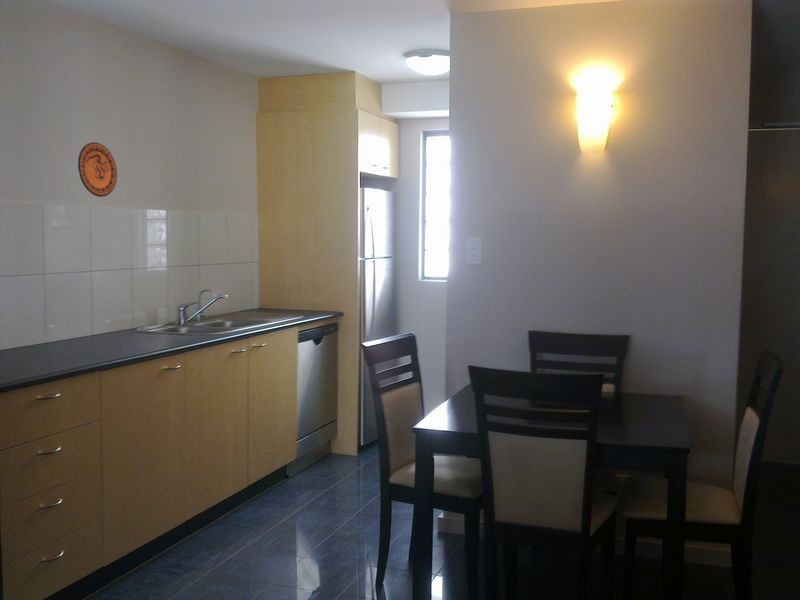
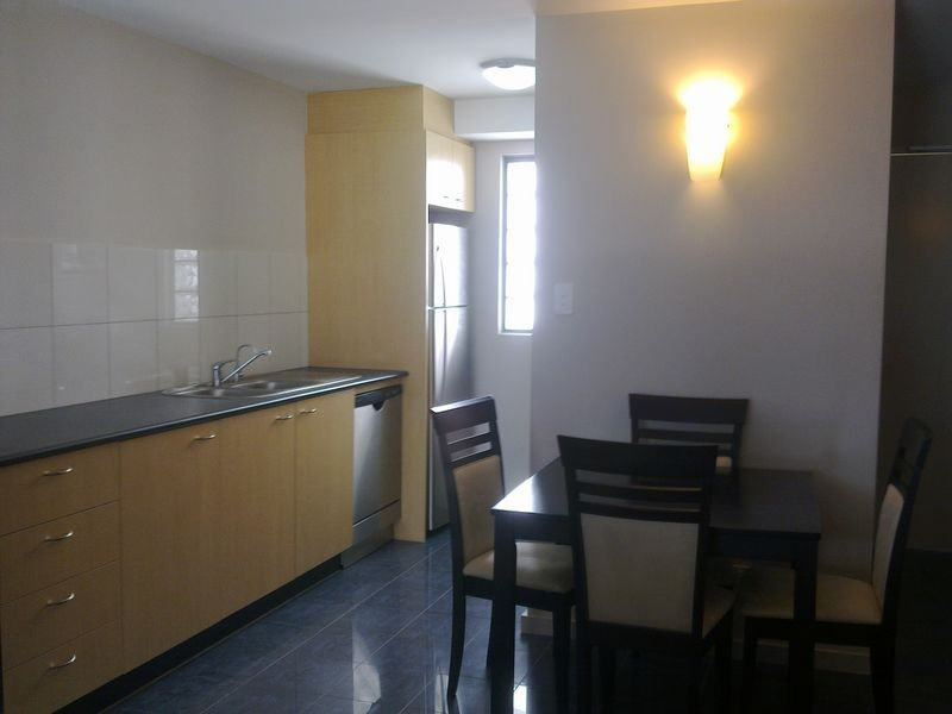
- decorative plate (97, 169)
